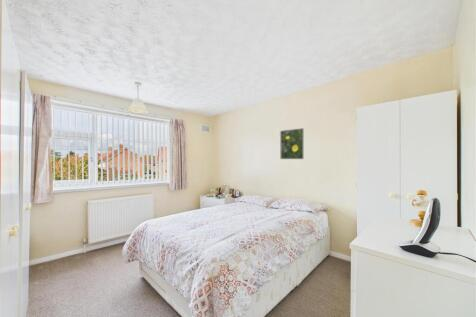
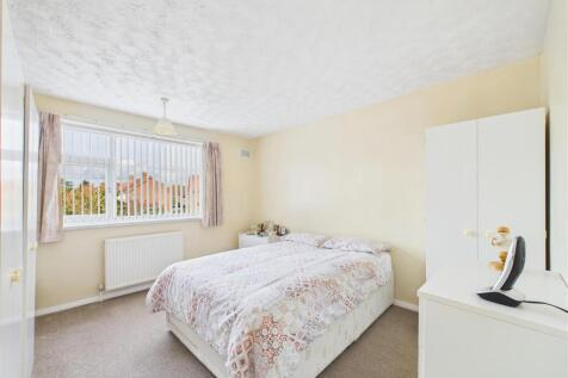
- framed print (291, 144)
